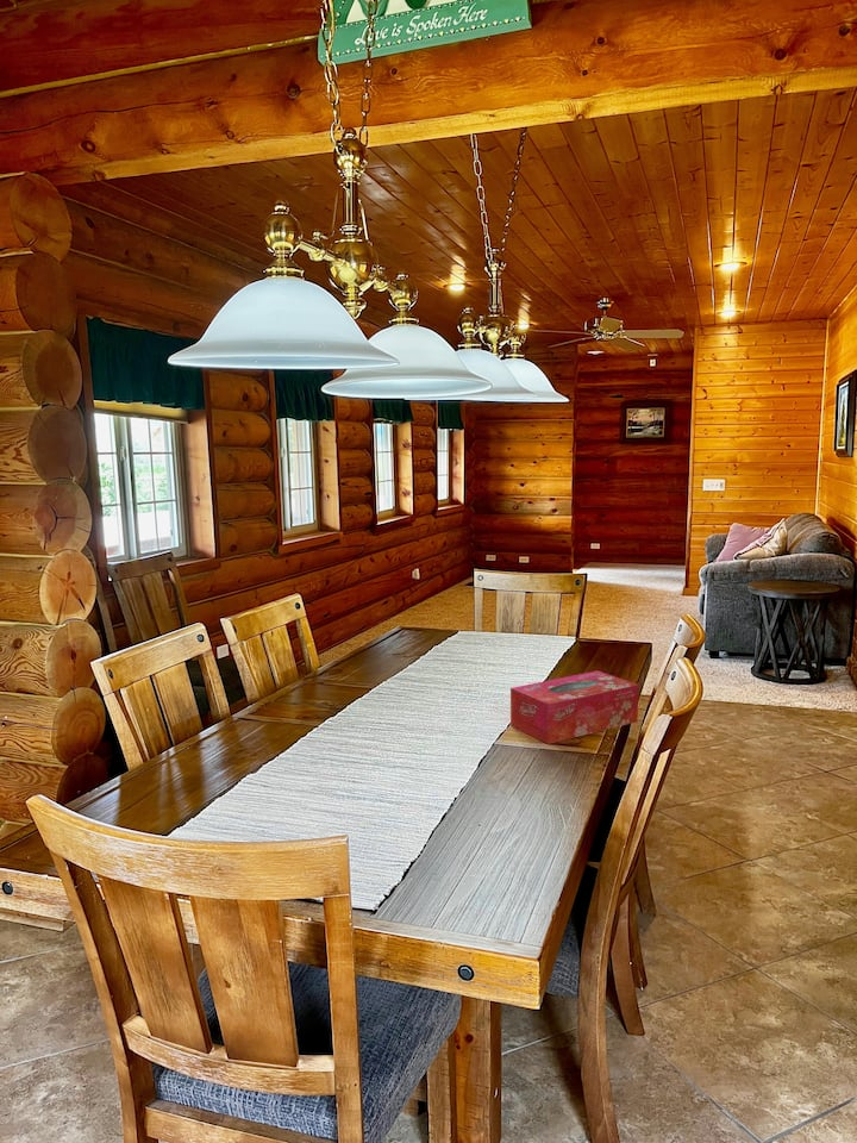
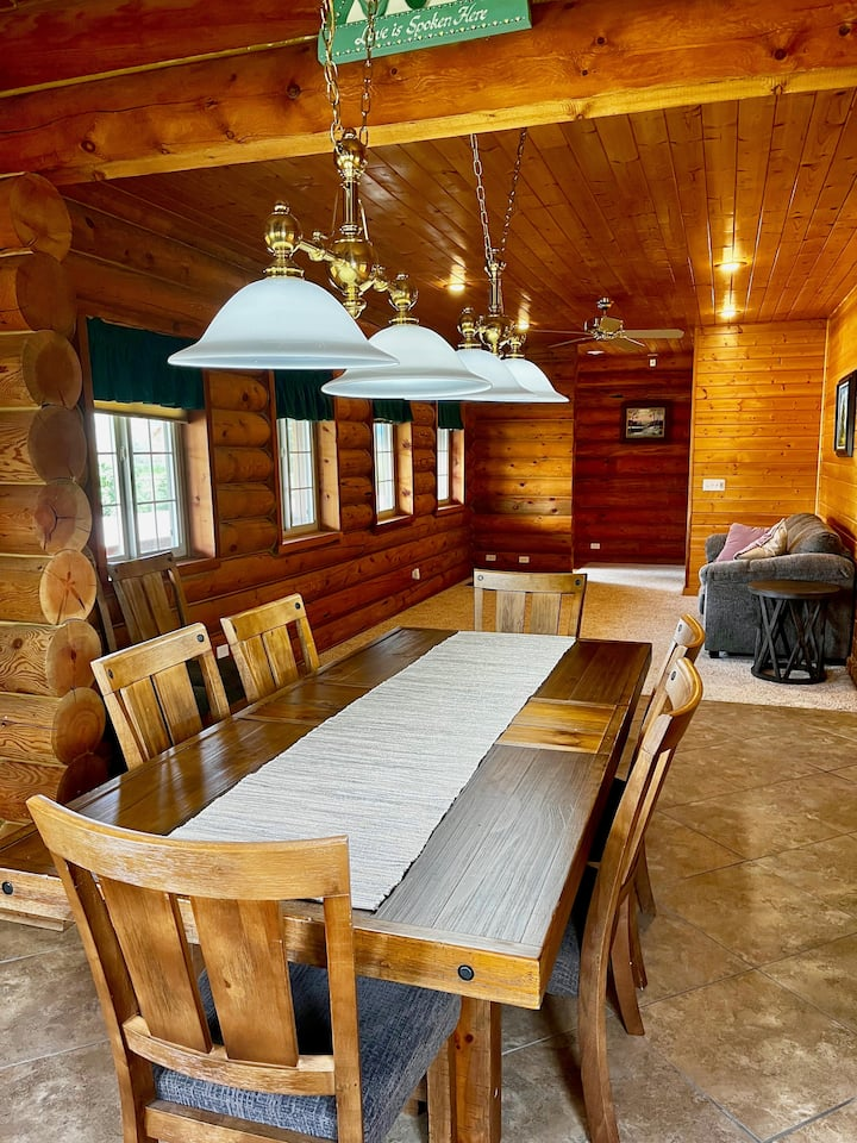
- tissue box (574, 705)
